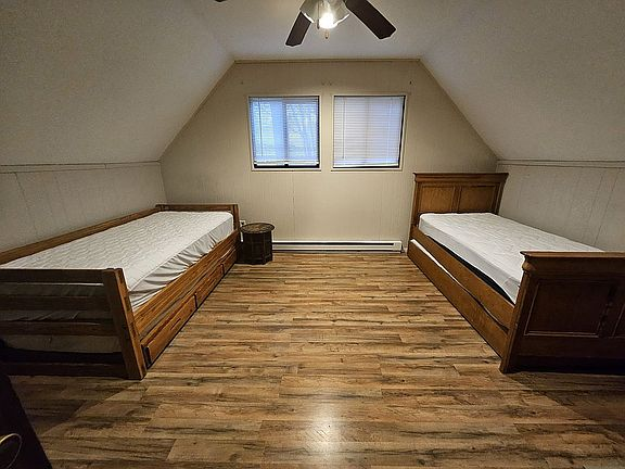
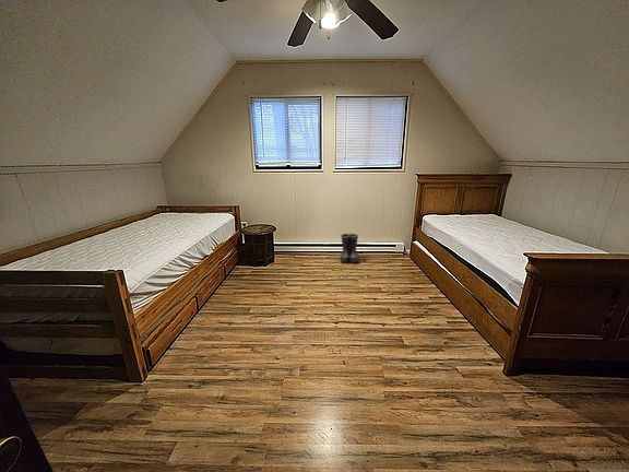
+ boots (349, 247)
